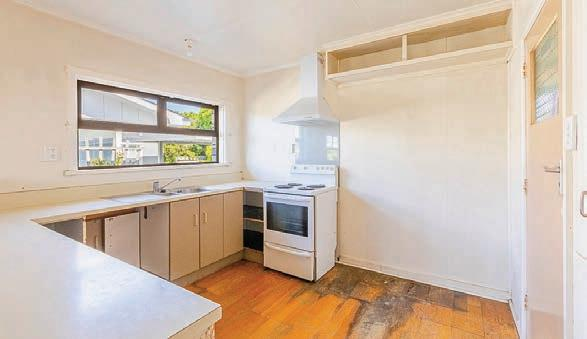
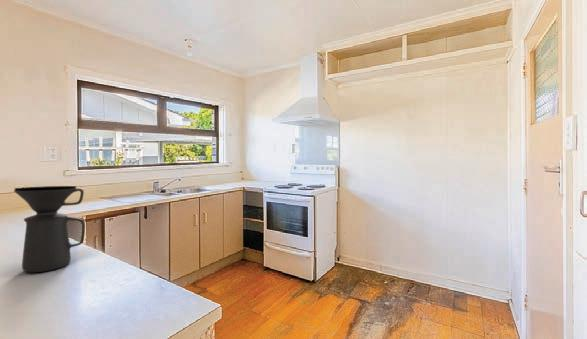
+ coffee maker (47, 227)
